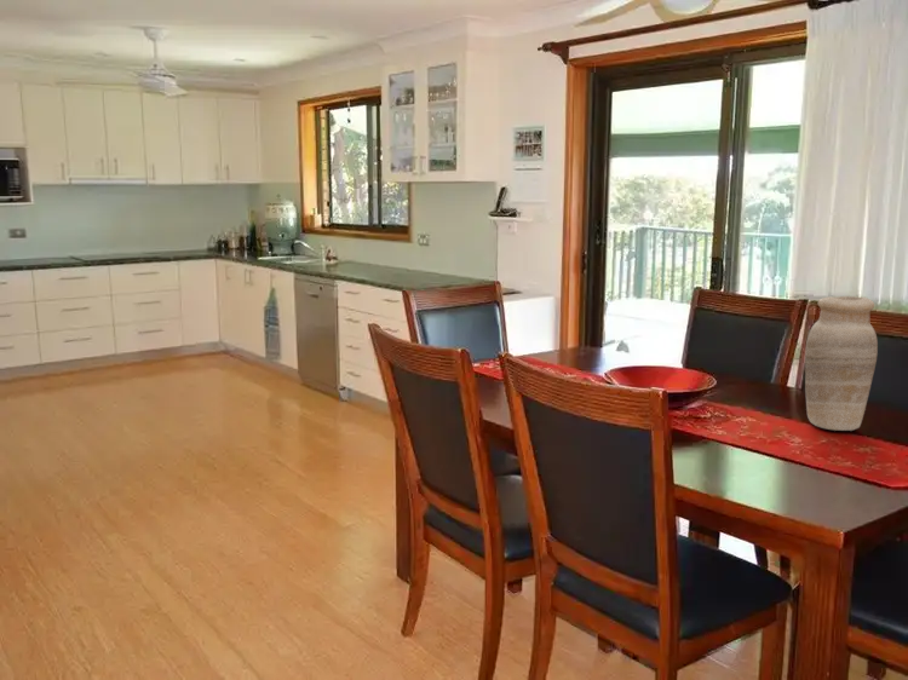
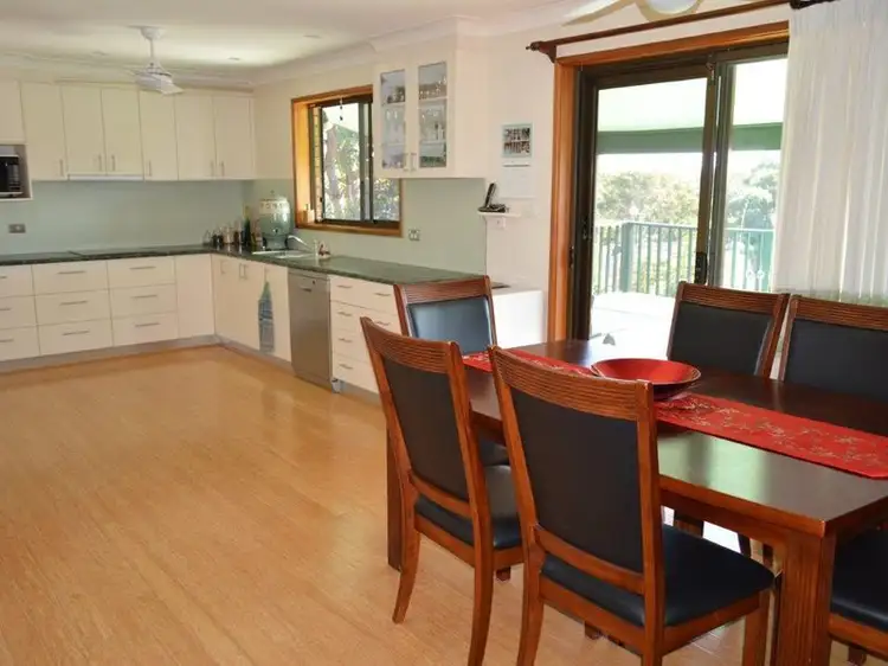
- vase (839, 362)
